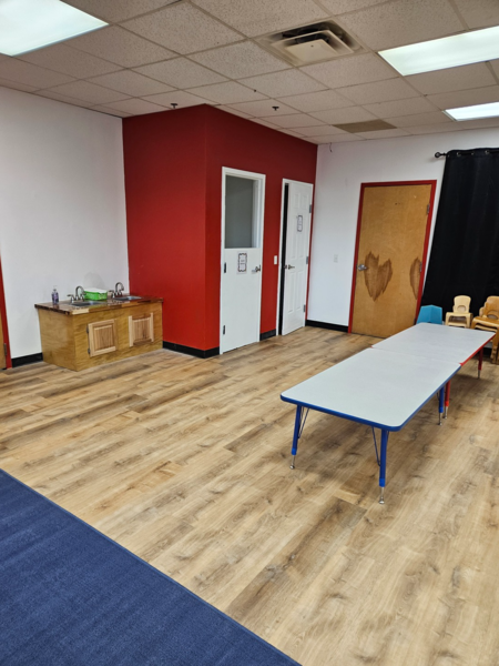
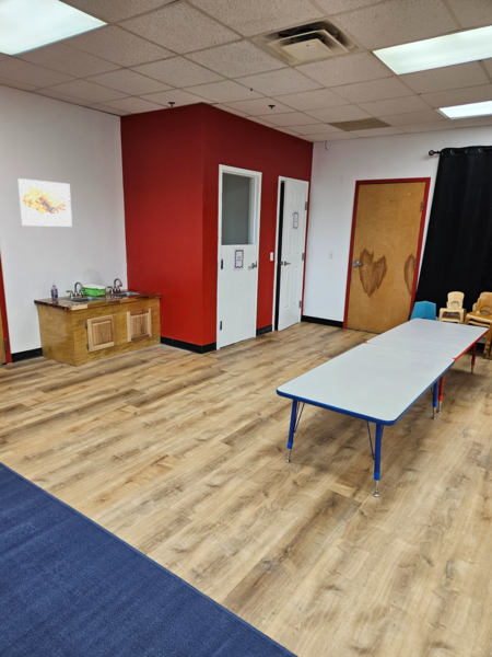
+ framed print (46, 204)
